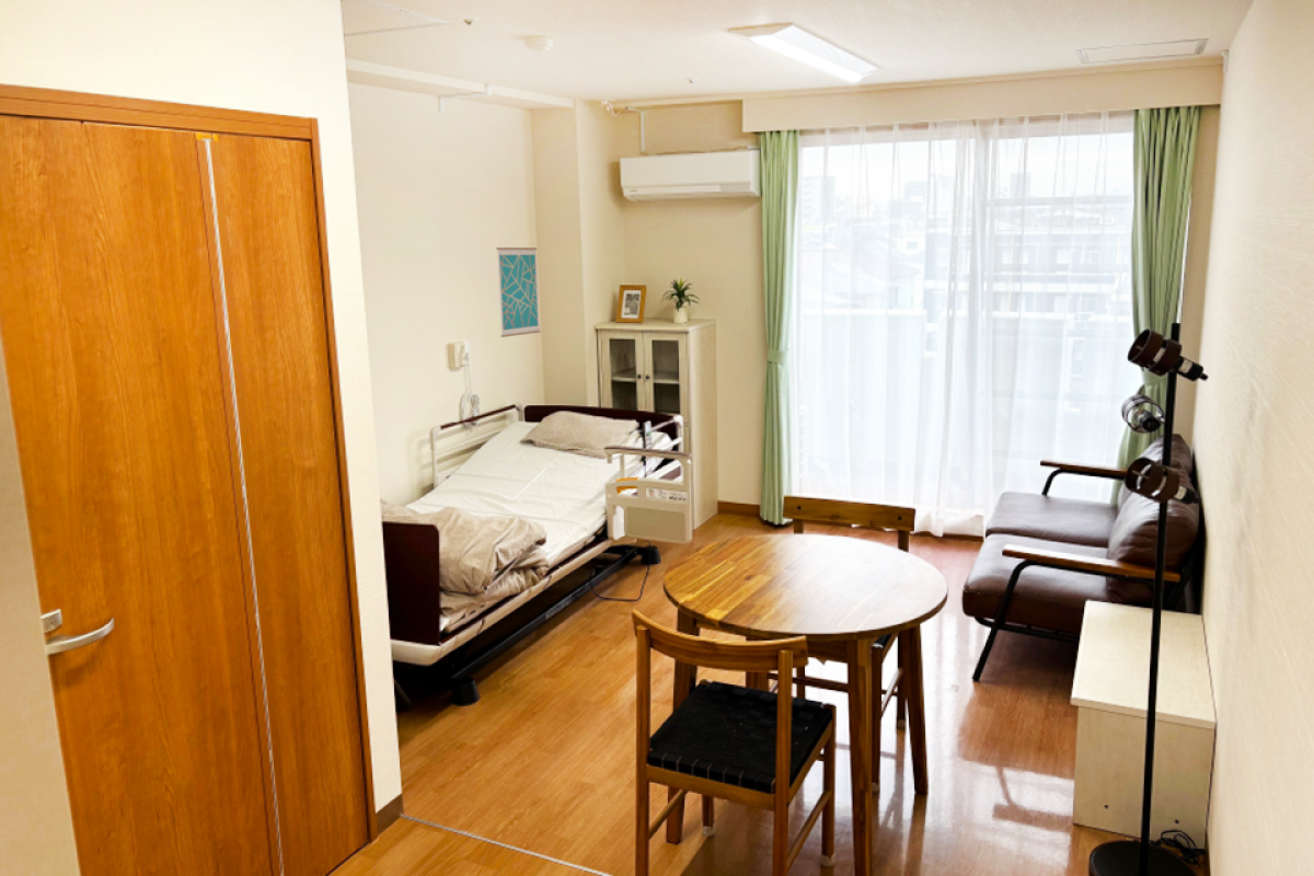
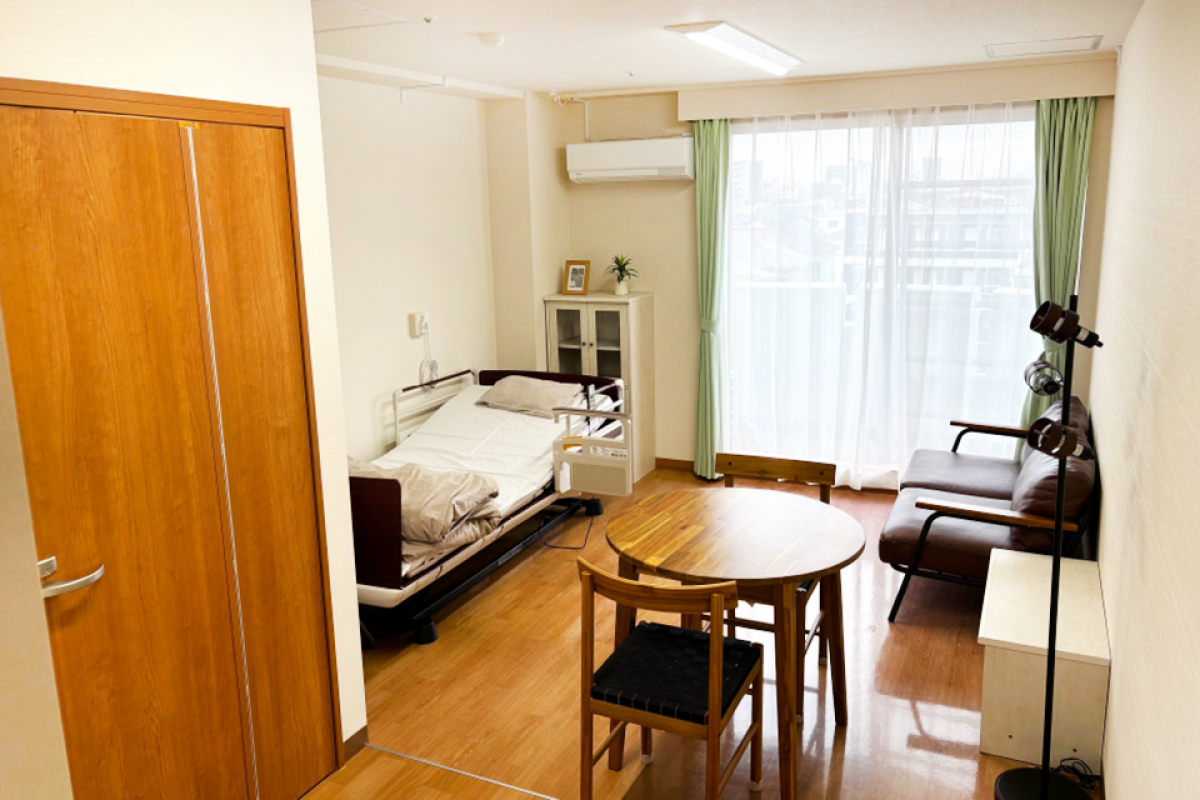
- wall art (519, 291)
